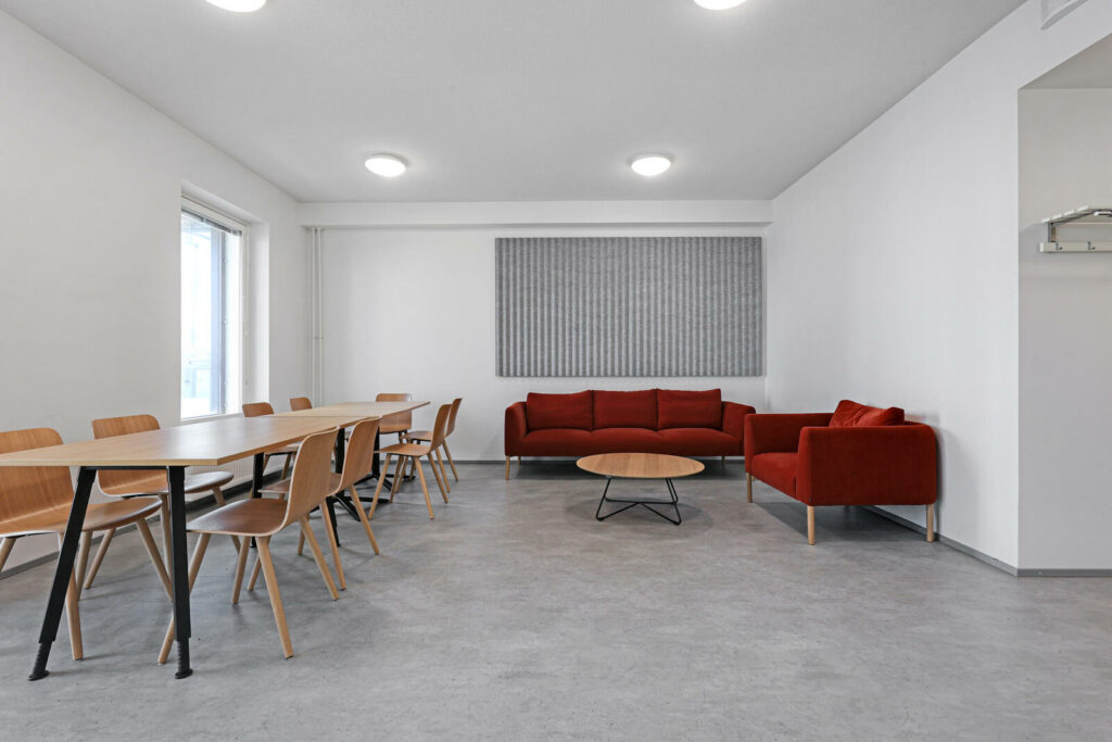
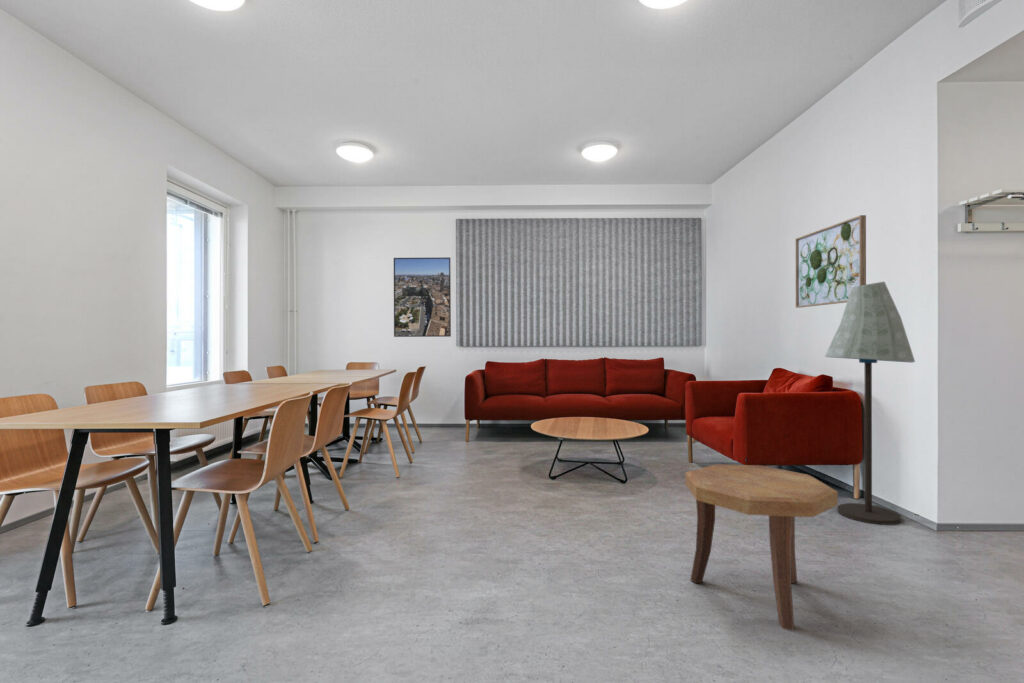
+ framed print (422, 297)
+ floor lamp (868, 398)
+ side table (769, 533)
+ wall art (825, 266)
